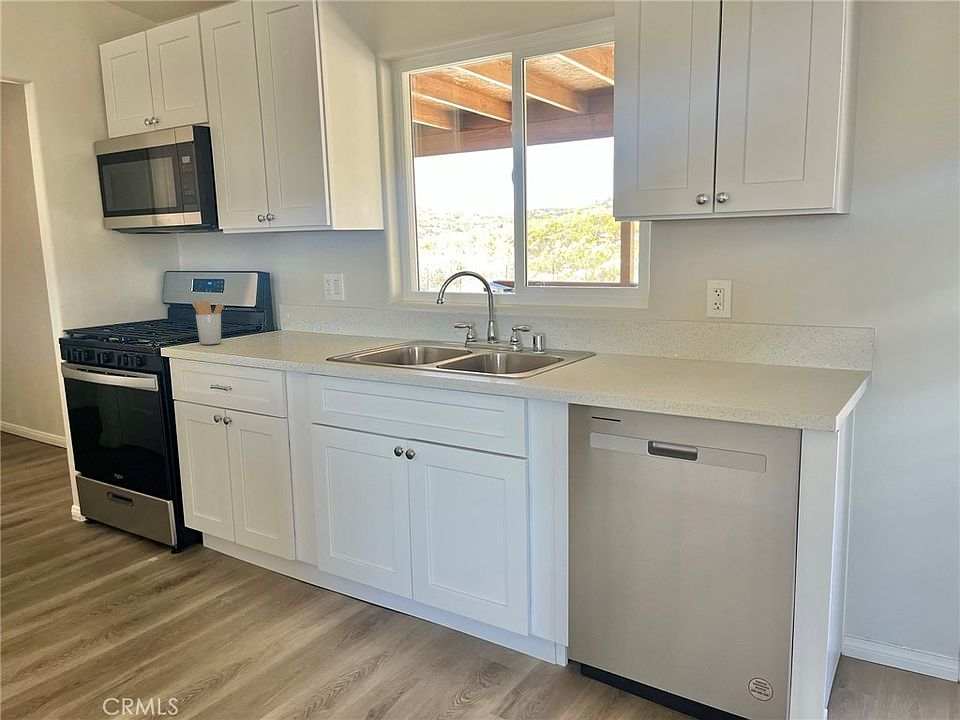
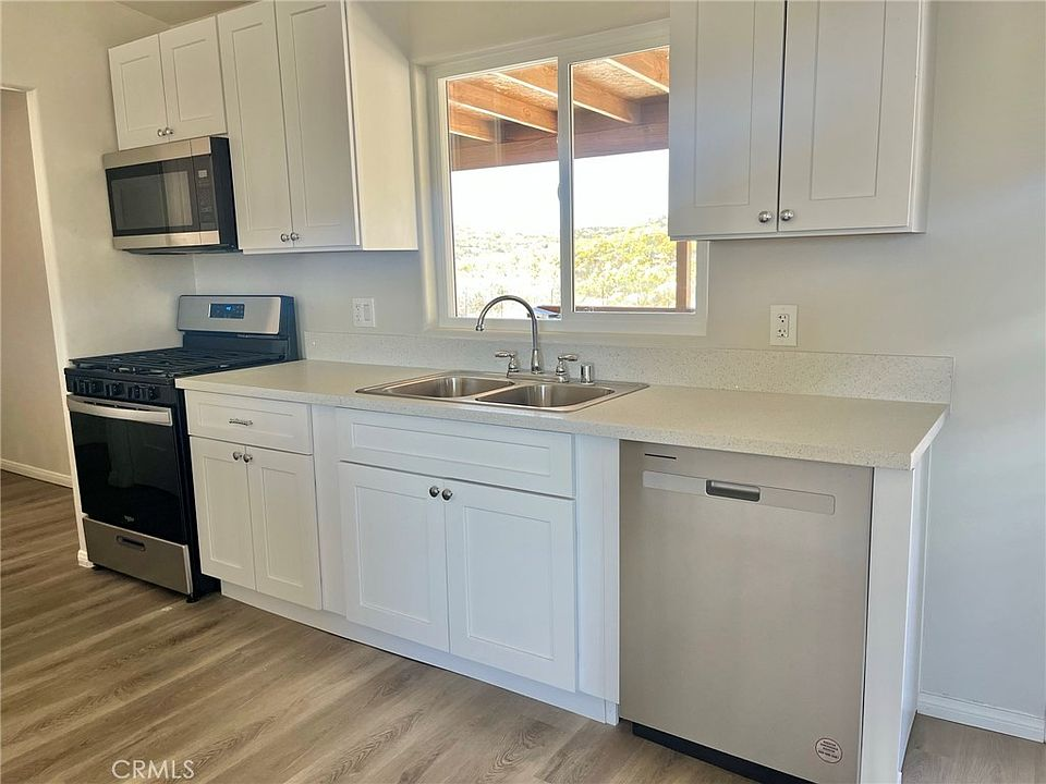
- utensil holder (206, 321)
